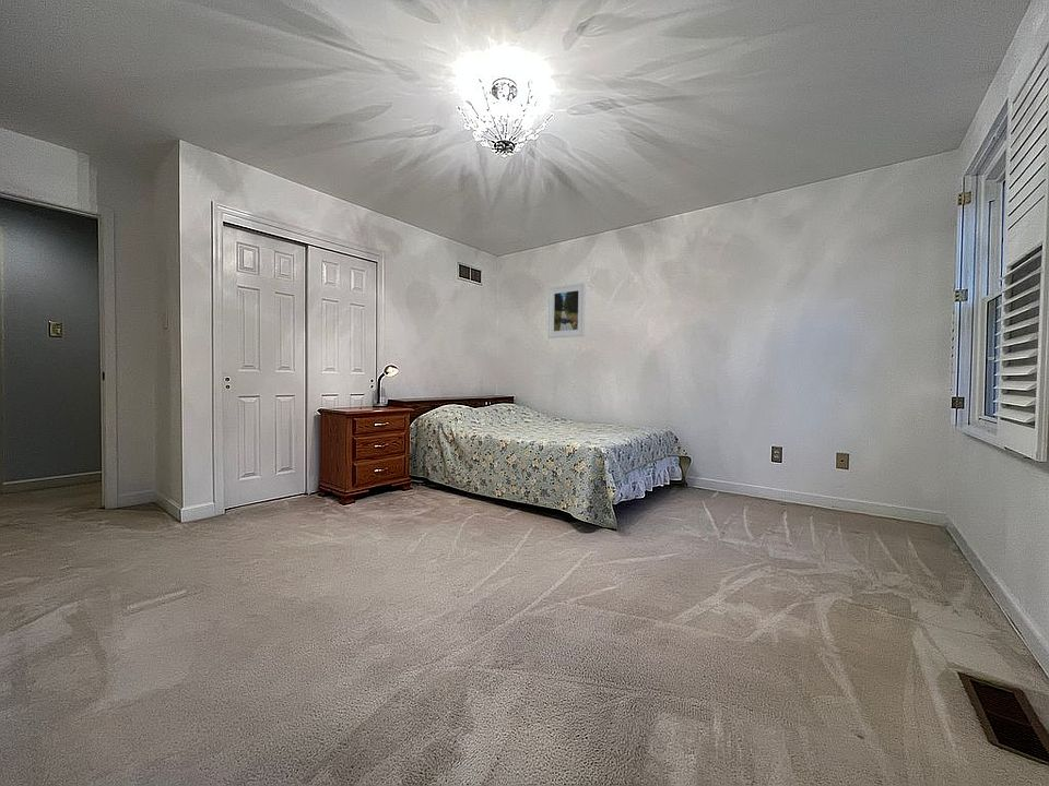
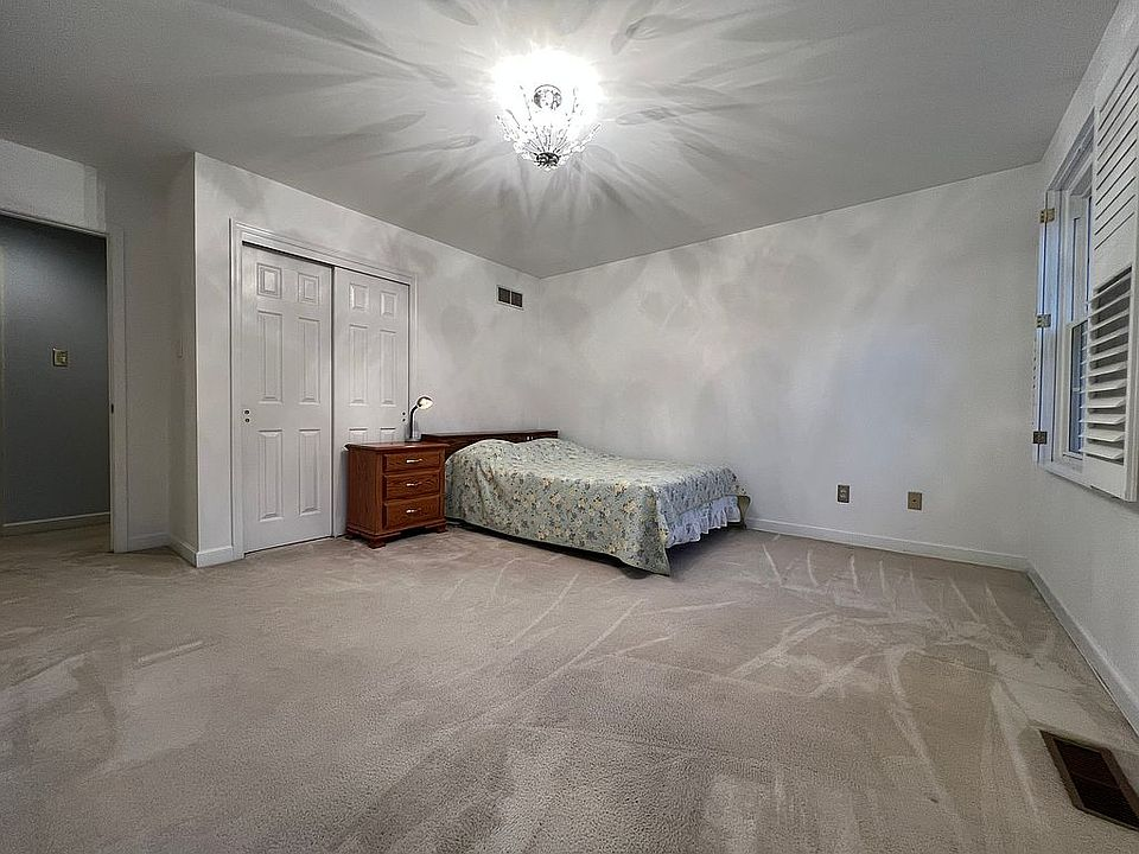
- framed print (566, 311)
